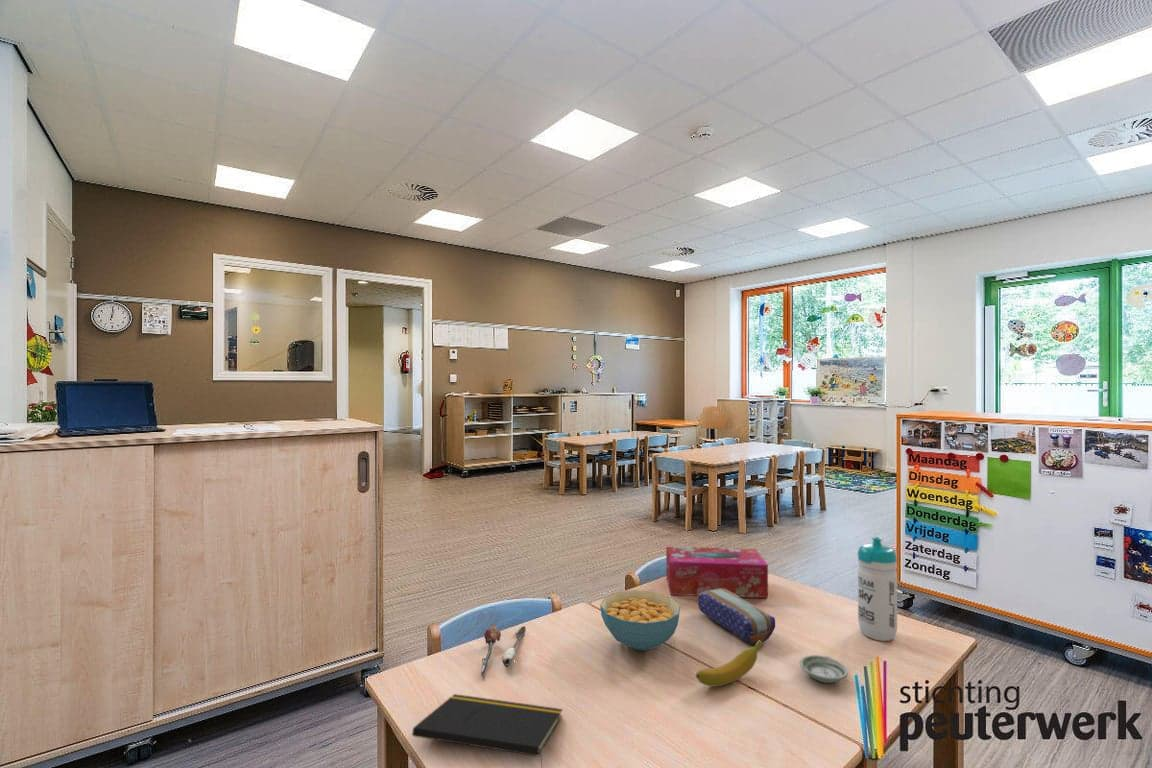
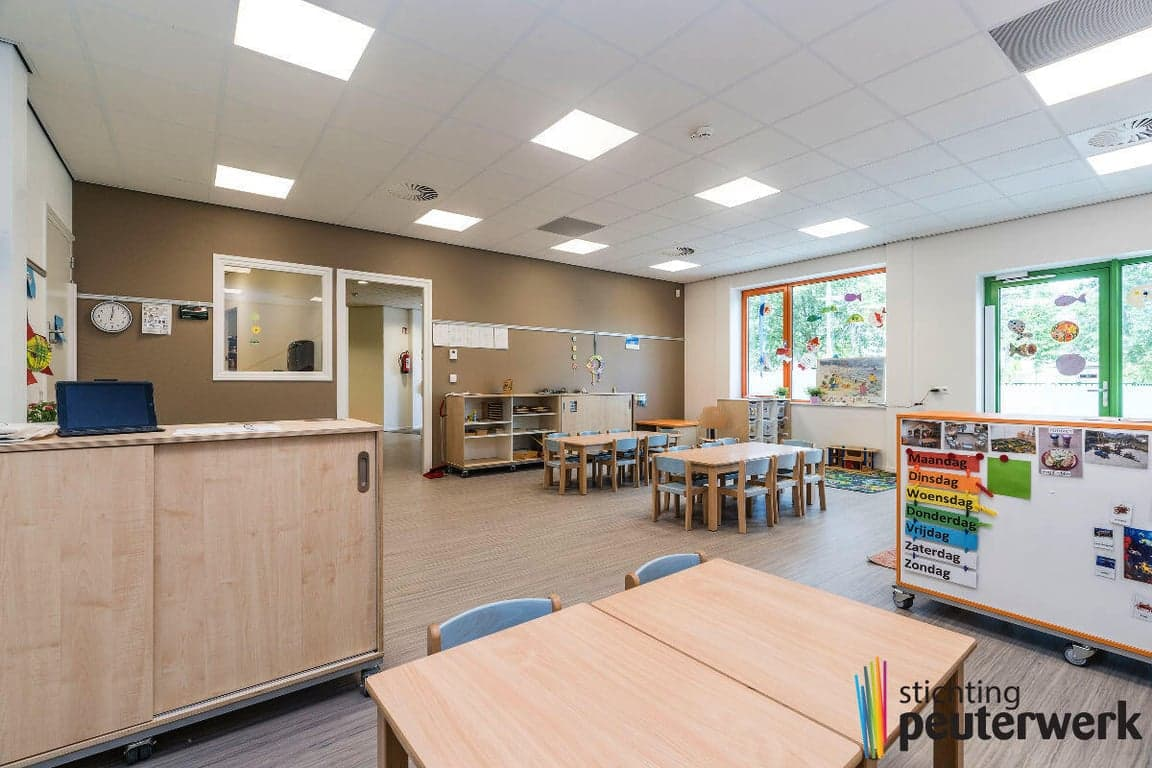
- pencil case (734, 612)
- water bottle (877, 585)
- cereal bowl (640, 624)
- spoon (500, 641)
- banana (730, 664)
- notepad (491, 722)
- saucer (823, 671)
- tissue box (714, 570)
